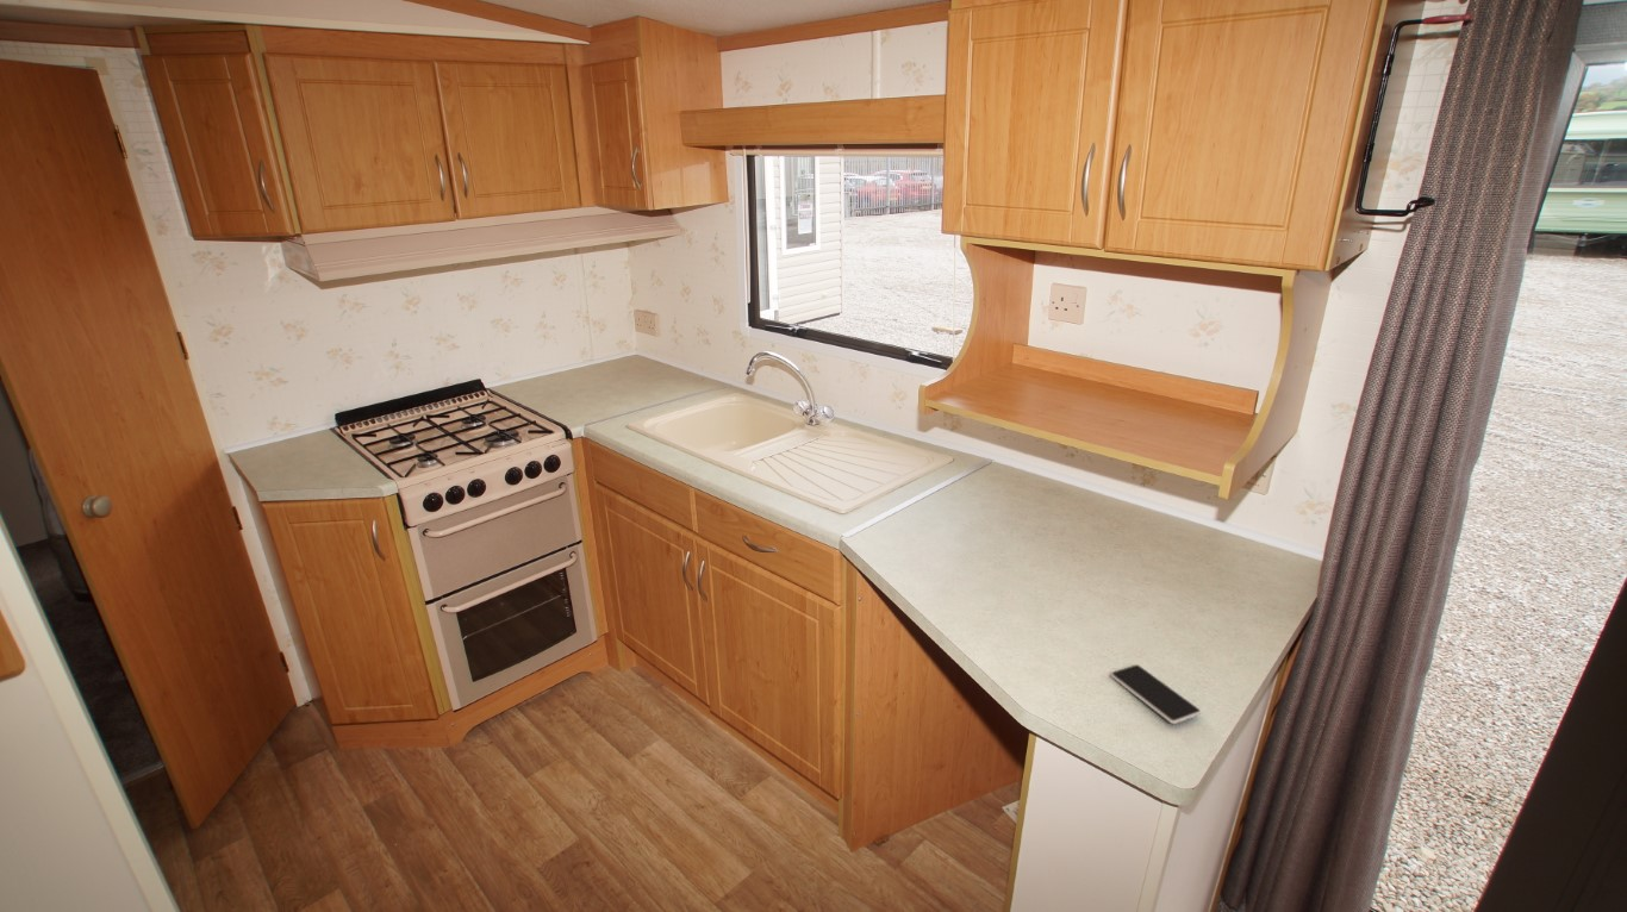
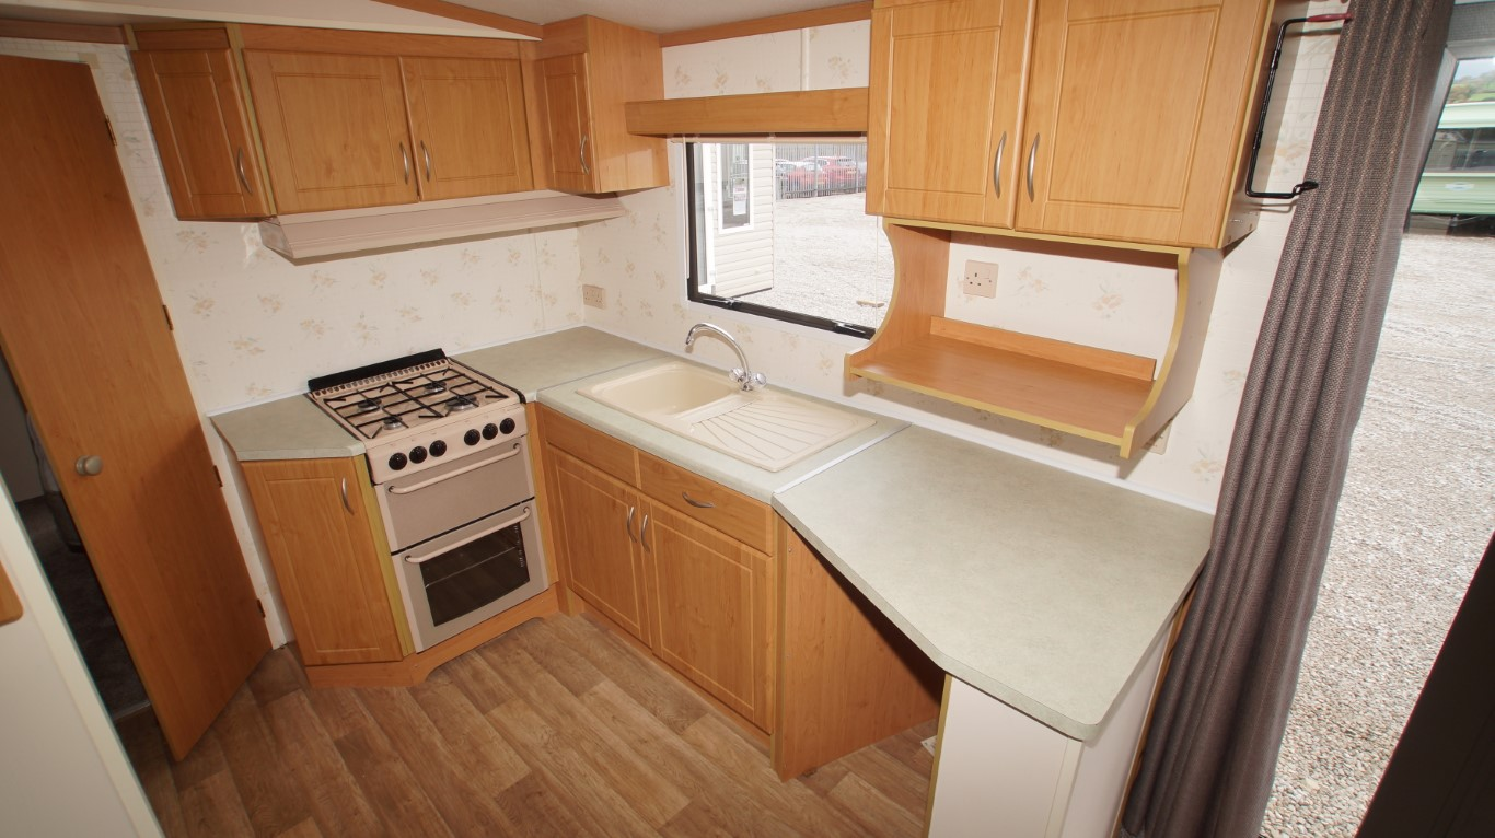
- smartphone (1153, 693)
